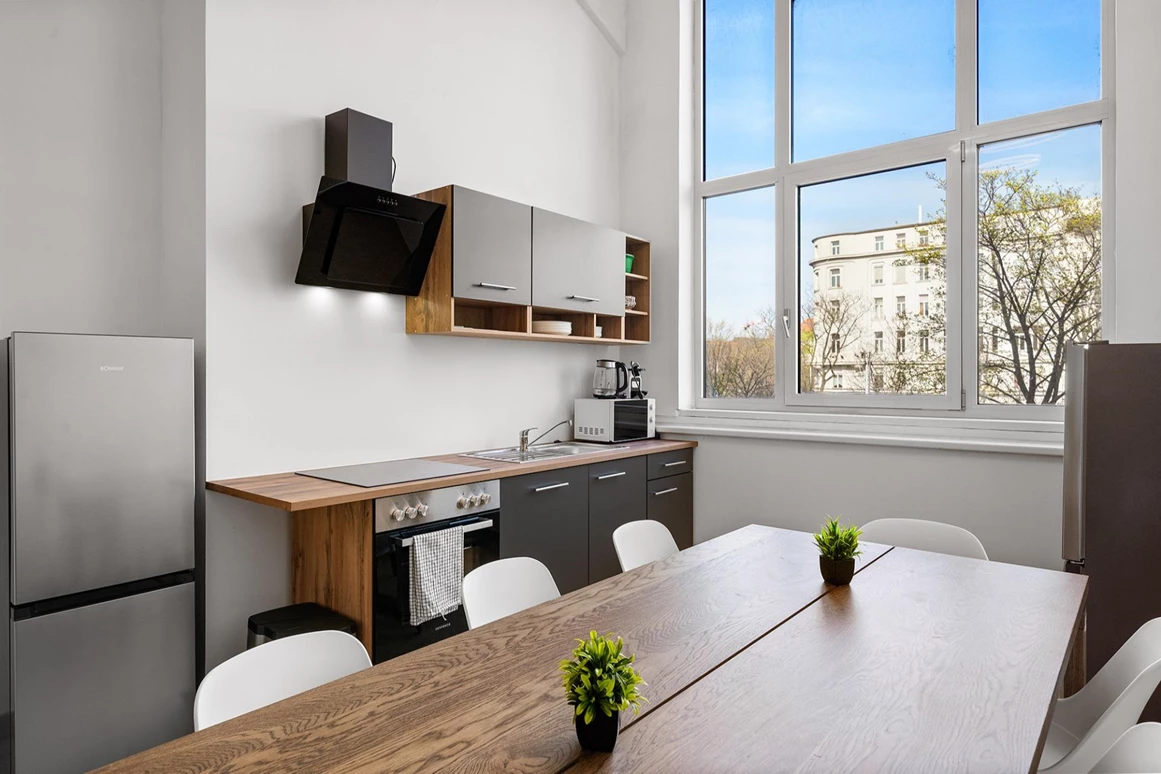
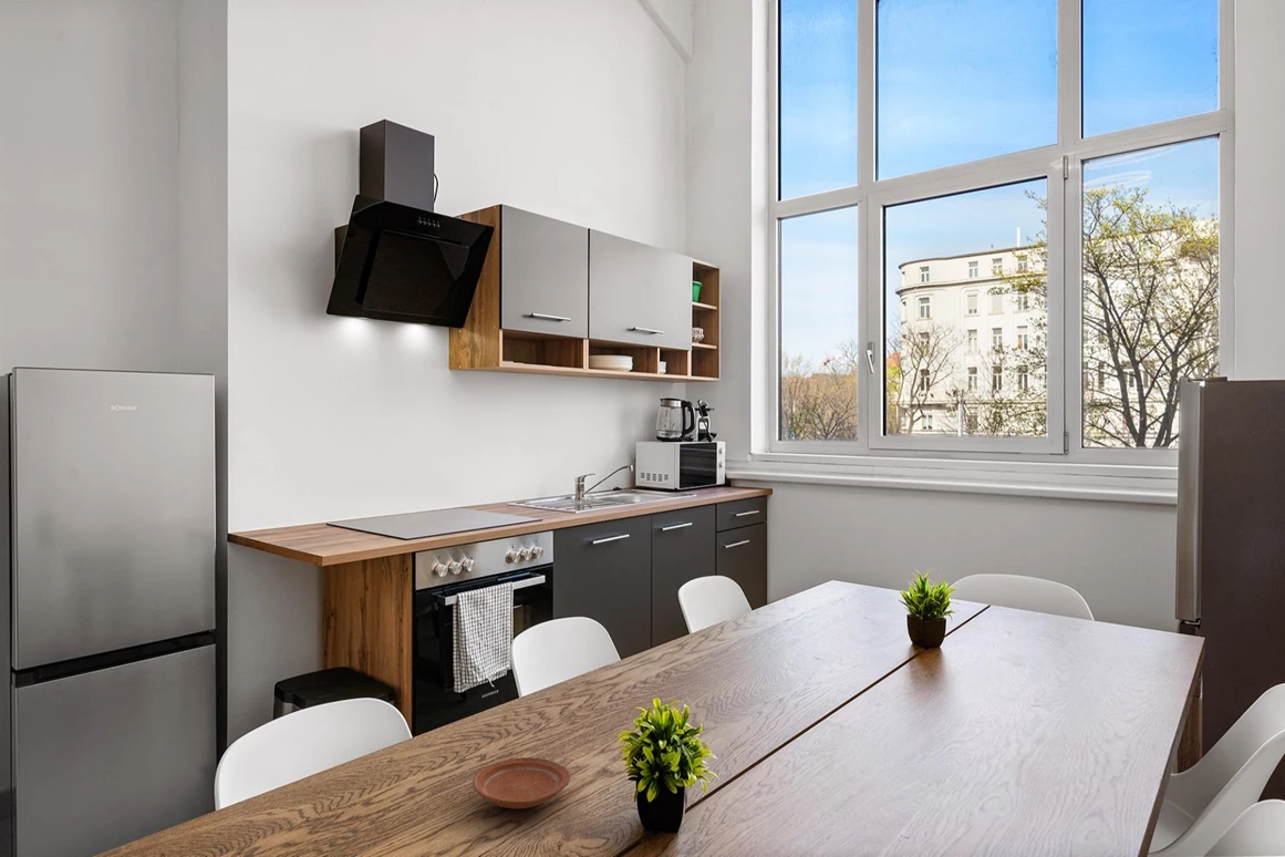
+ plate (521, 787)
